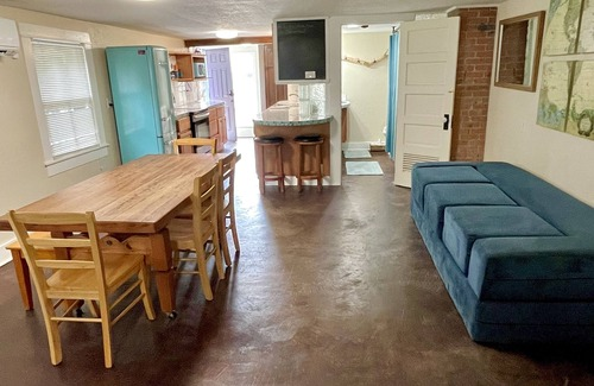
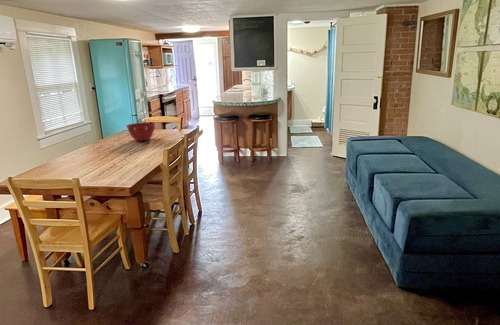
+ mixing bowl (141, 131)
